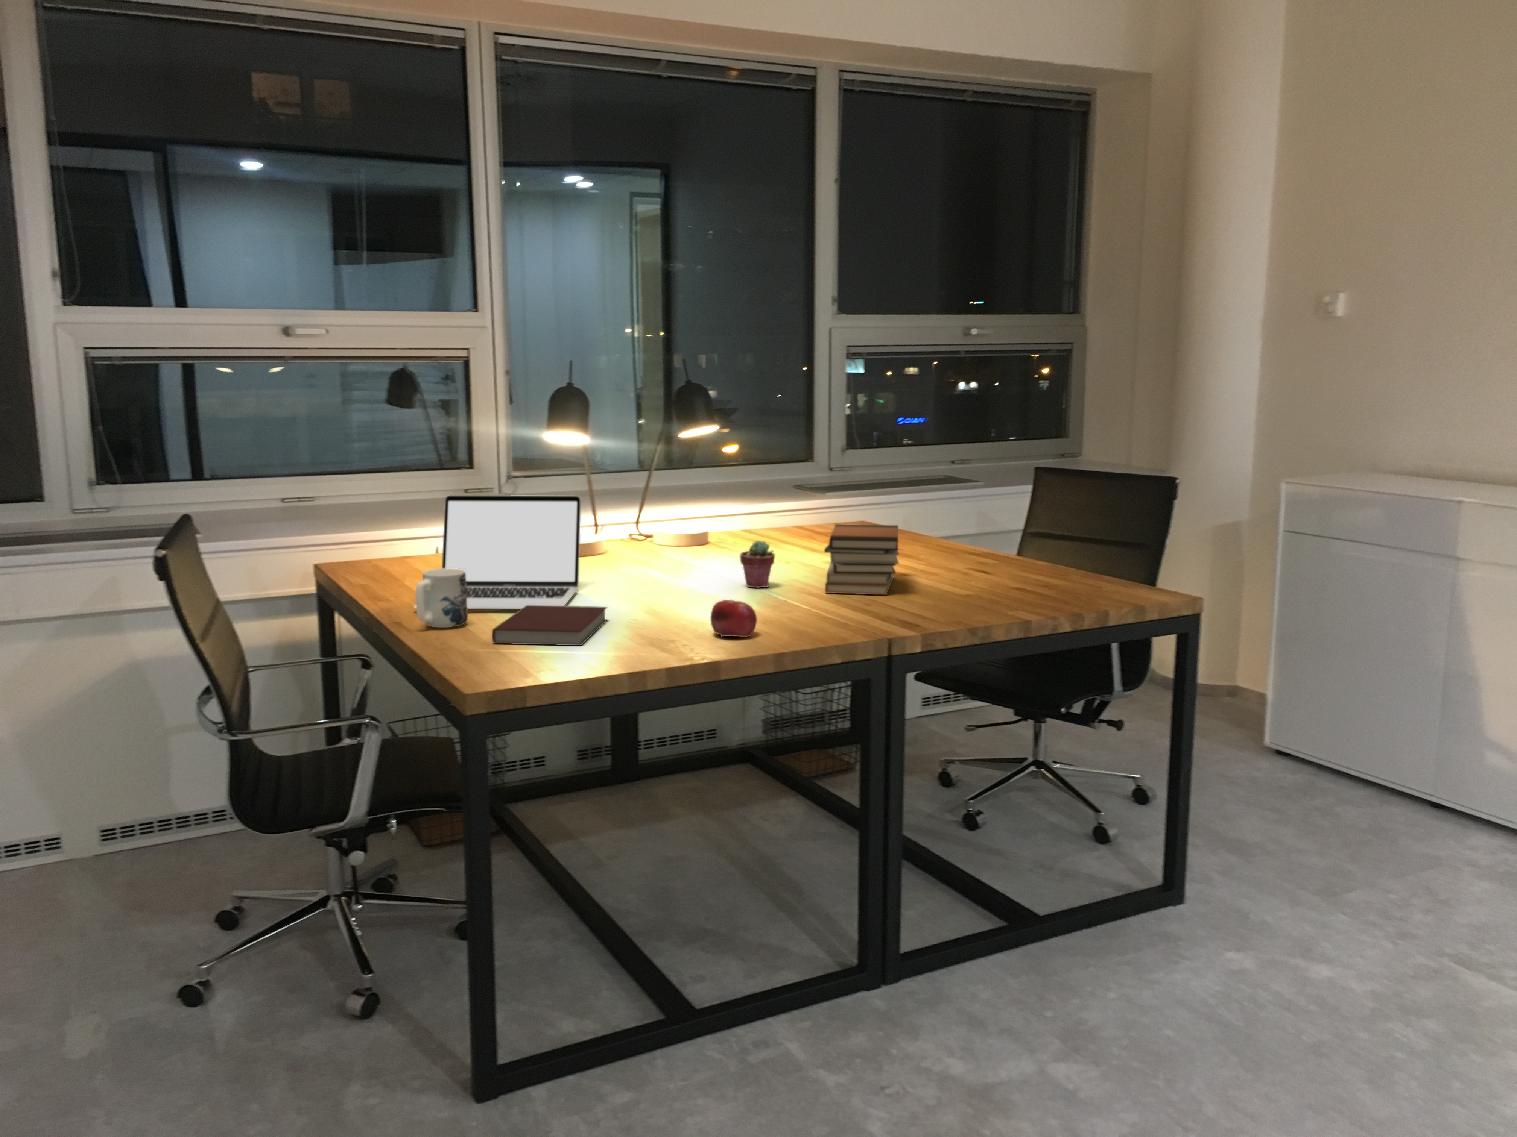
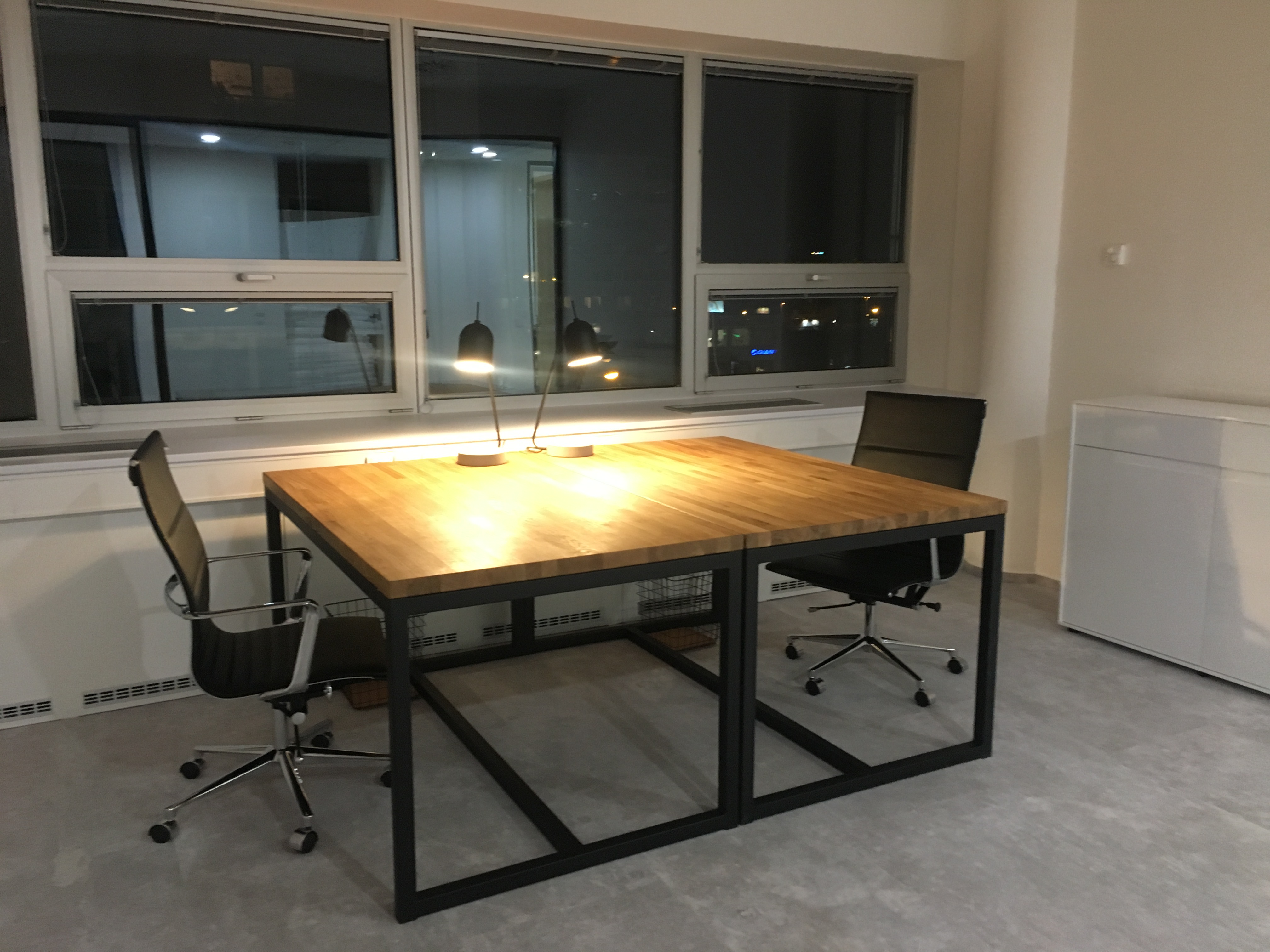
- notebook (552, 625)
- fruit (732, 617)
- laptop (500, 551)
- book stack (862, 558)
- potted succulent (757, 563)
- mug (443, 600)
